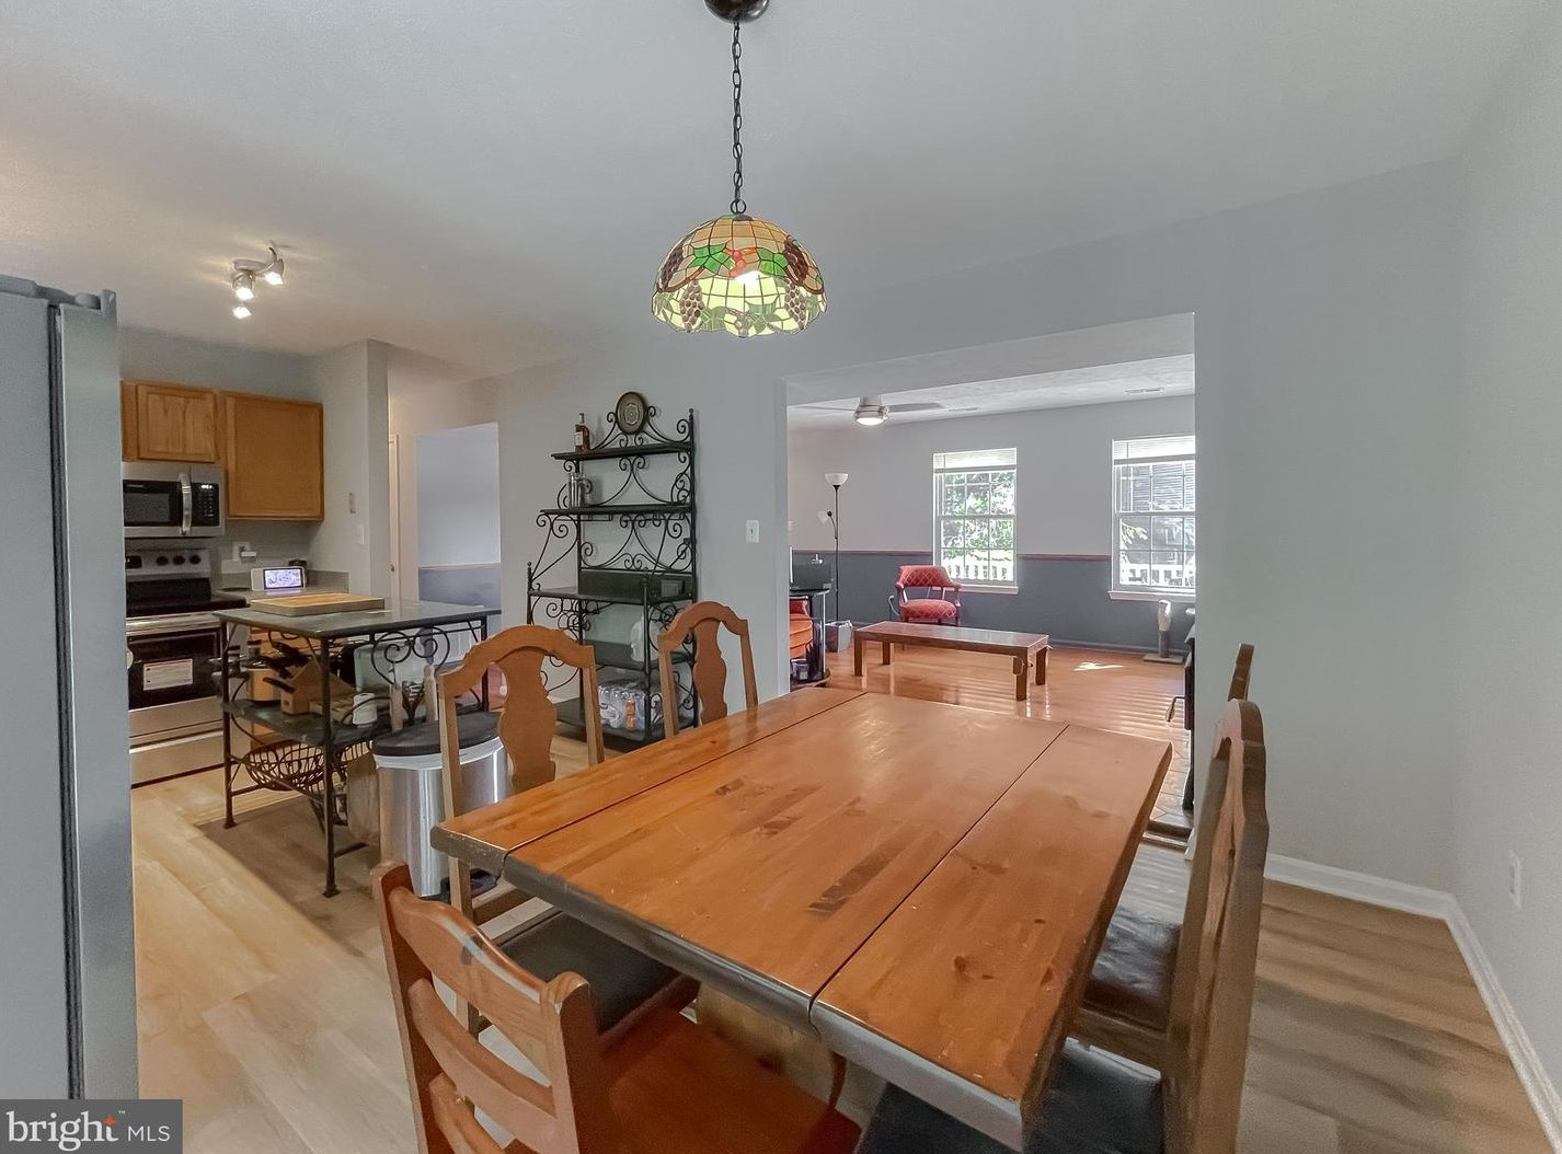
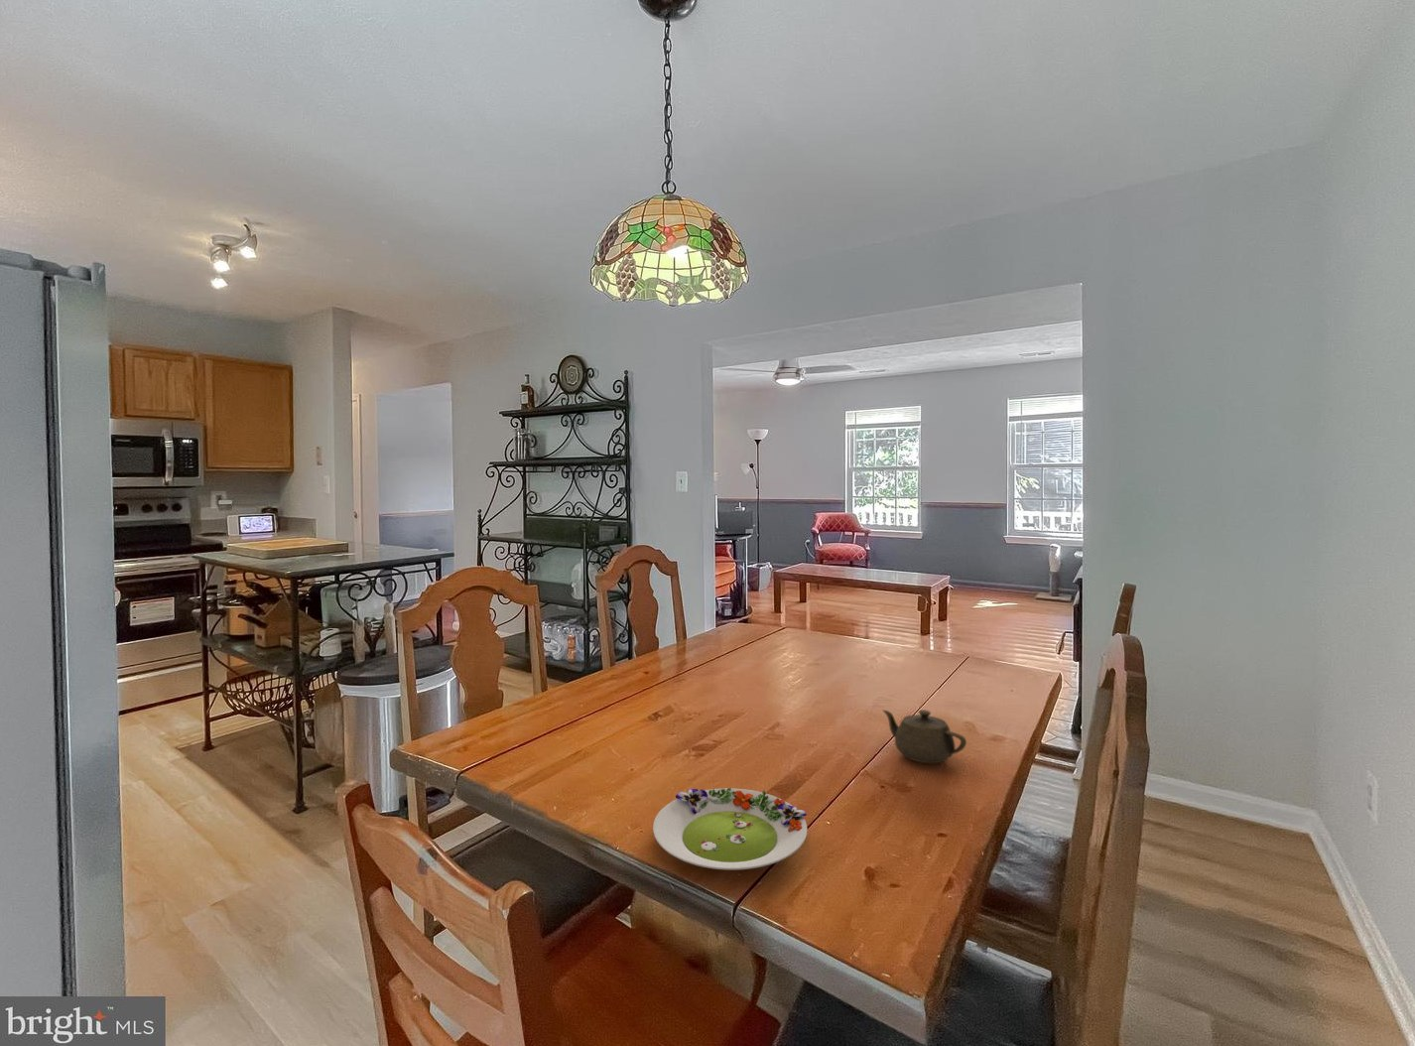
+ teapot (921, 733)
+ salad plate (729, 827)
